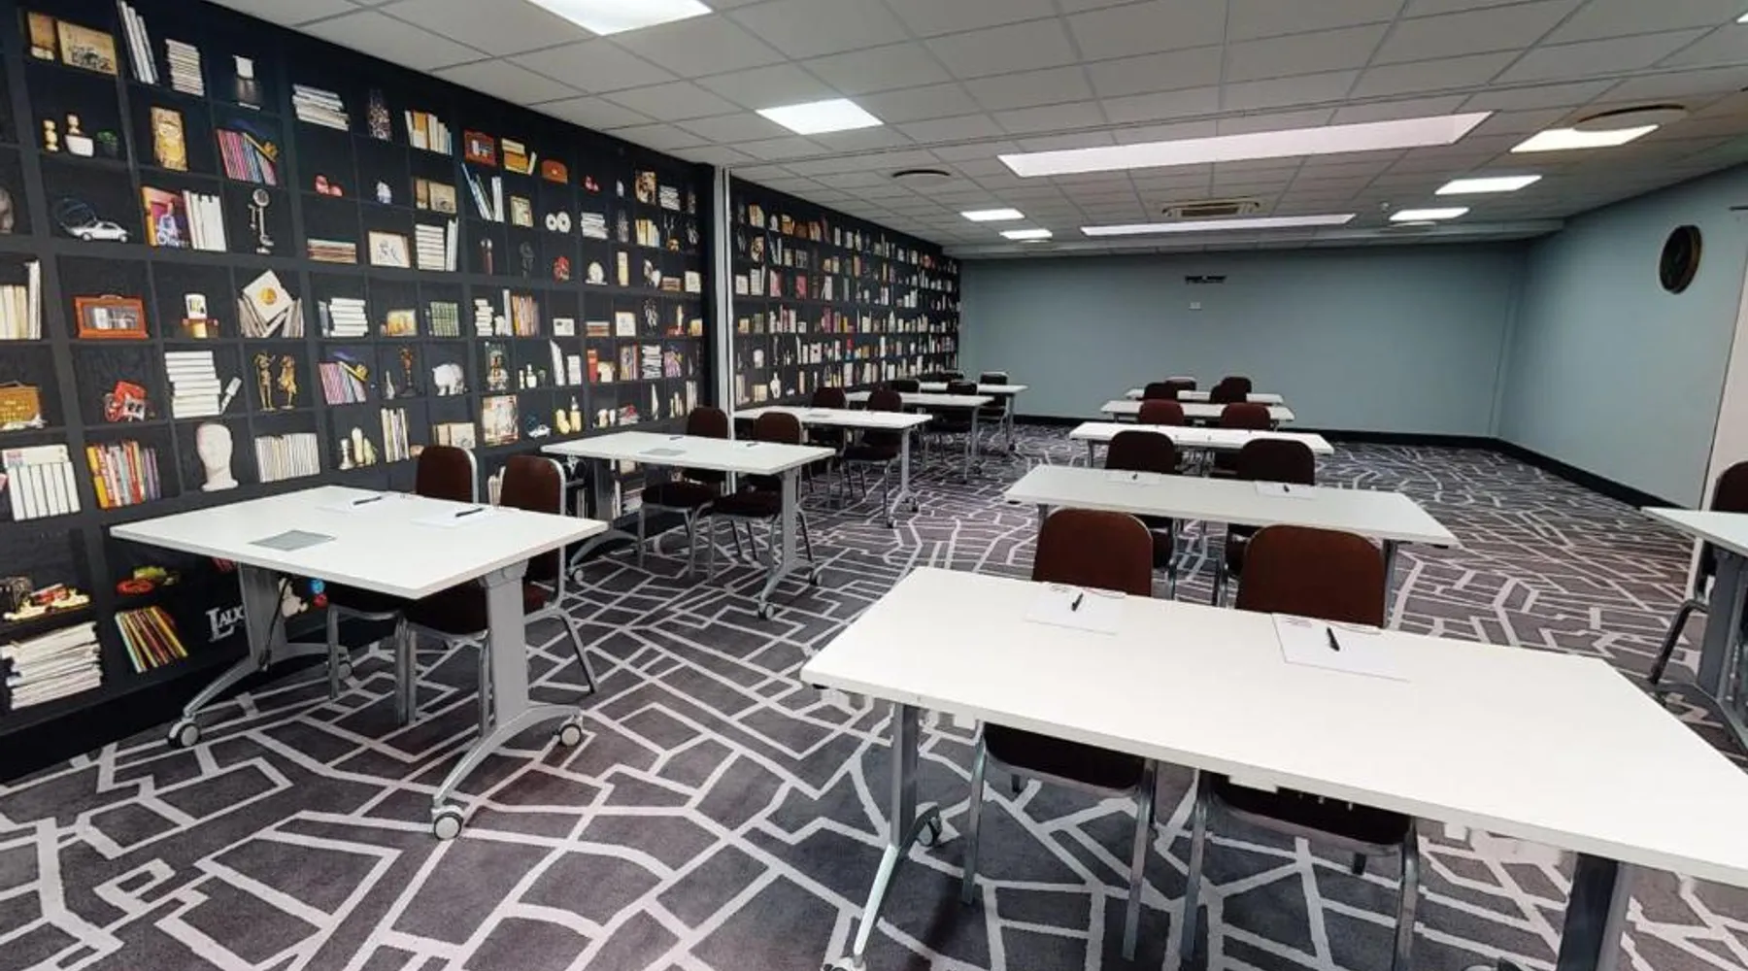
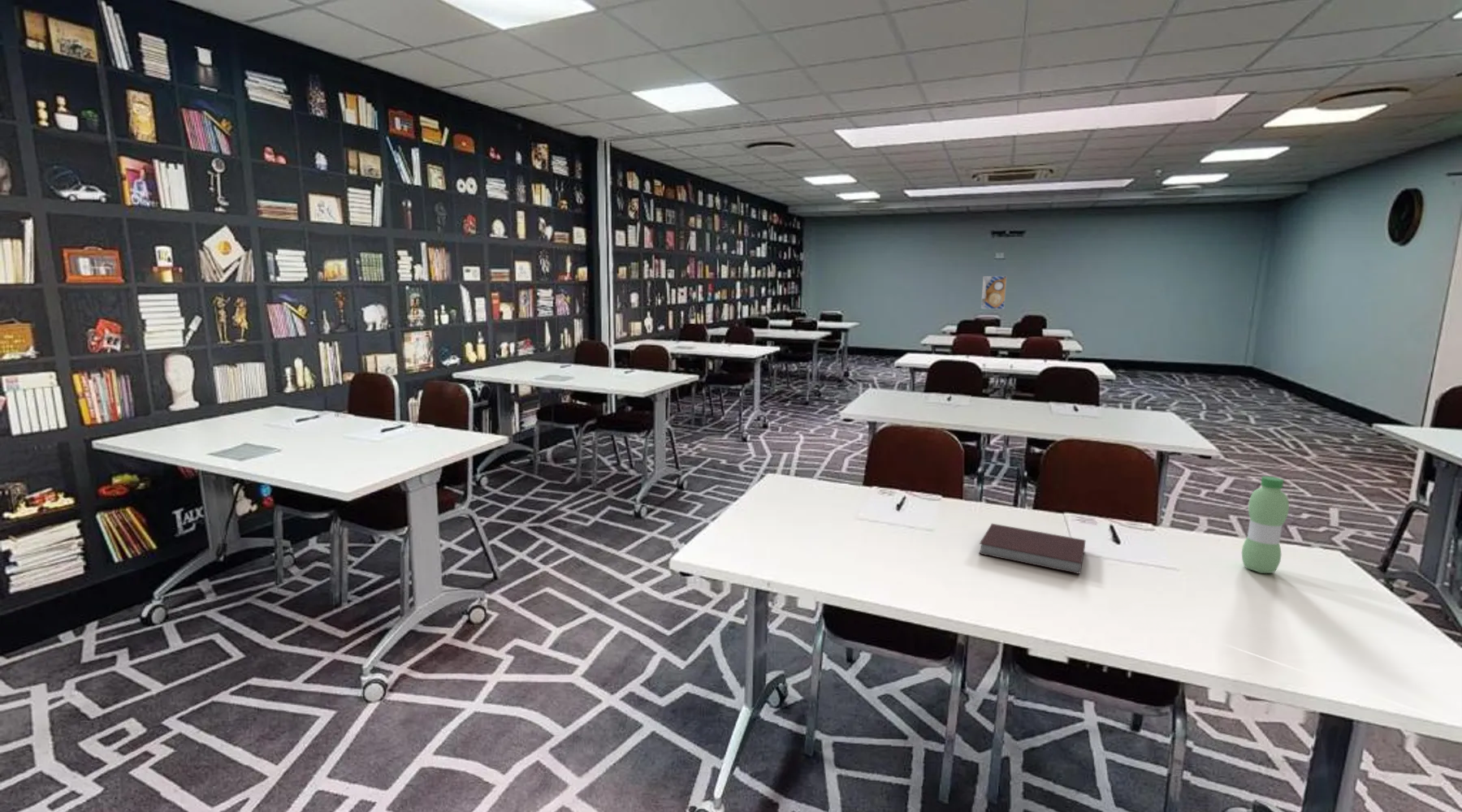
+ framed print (993, 292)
+ water bottle (1265, 524)
+ notebook (1032, 546)
